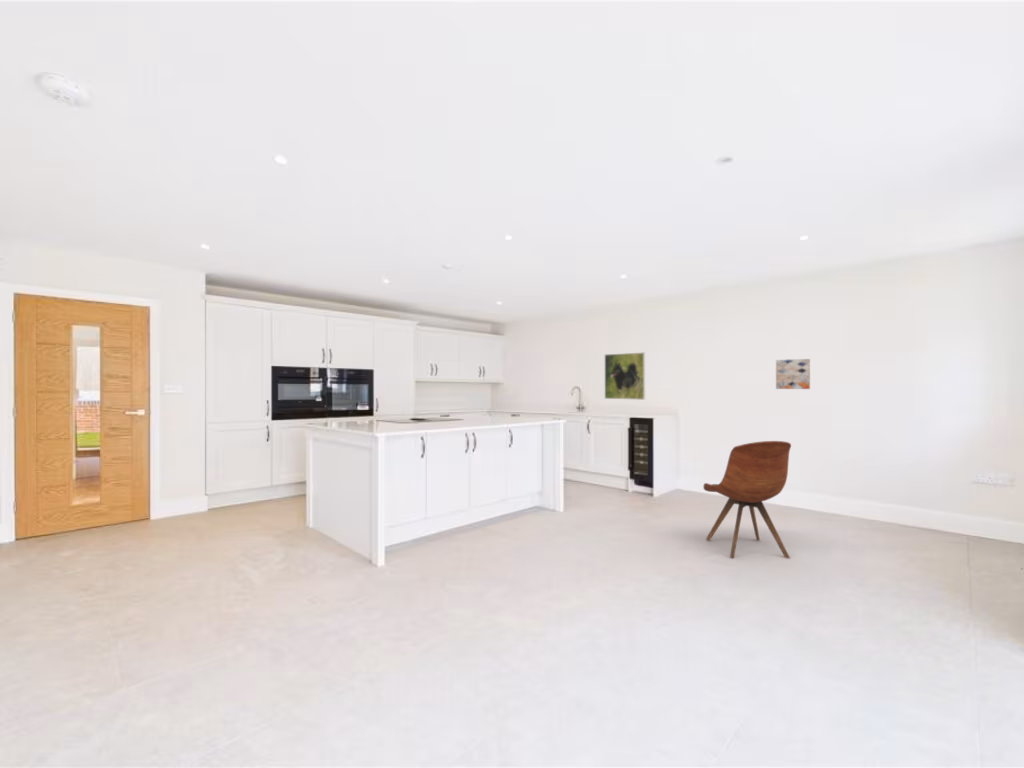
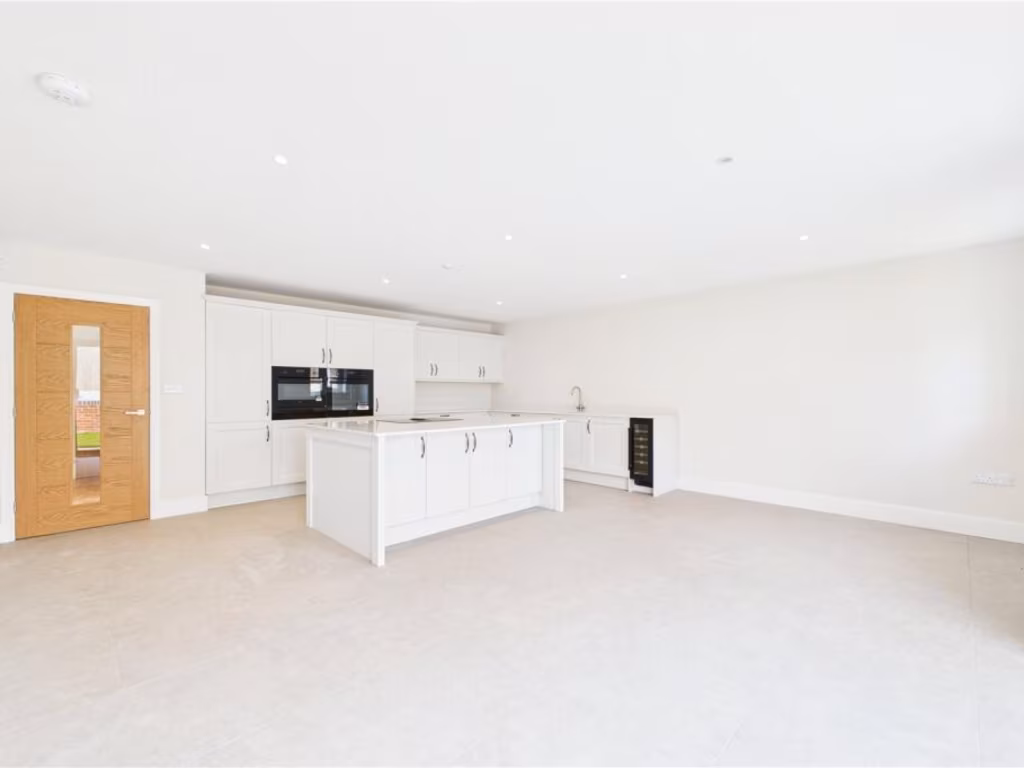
- dining chair (746, 491)
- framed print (624, 376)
- wall art (792, 374)
